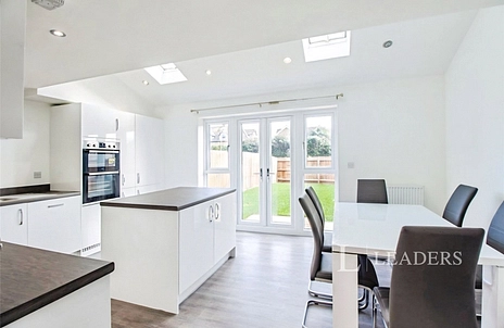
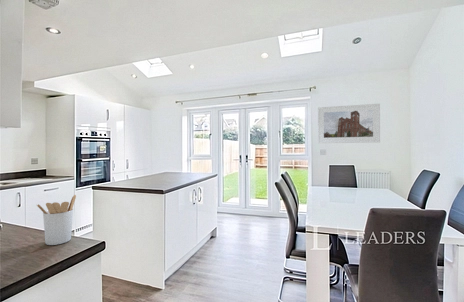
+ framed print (347, 124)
+ utensil holder (58, 220)
